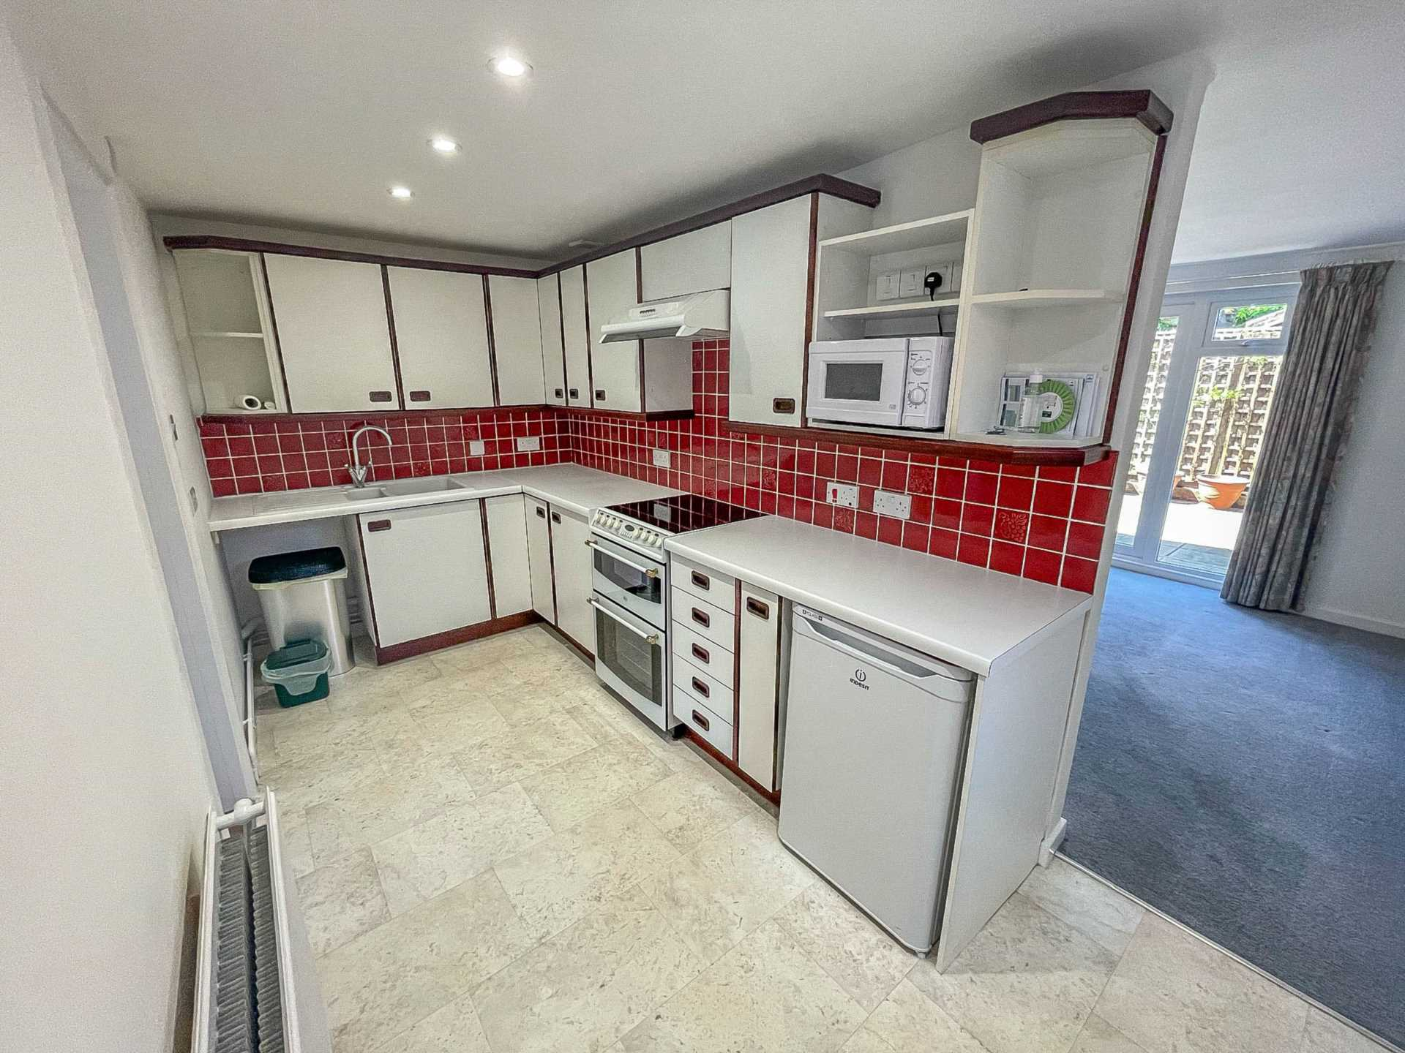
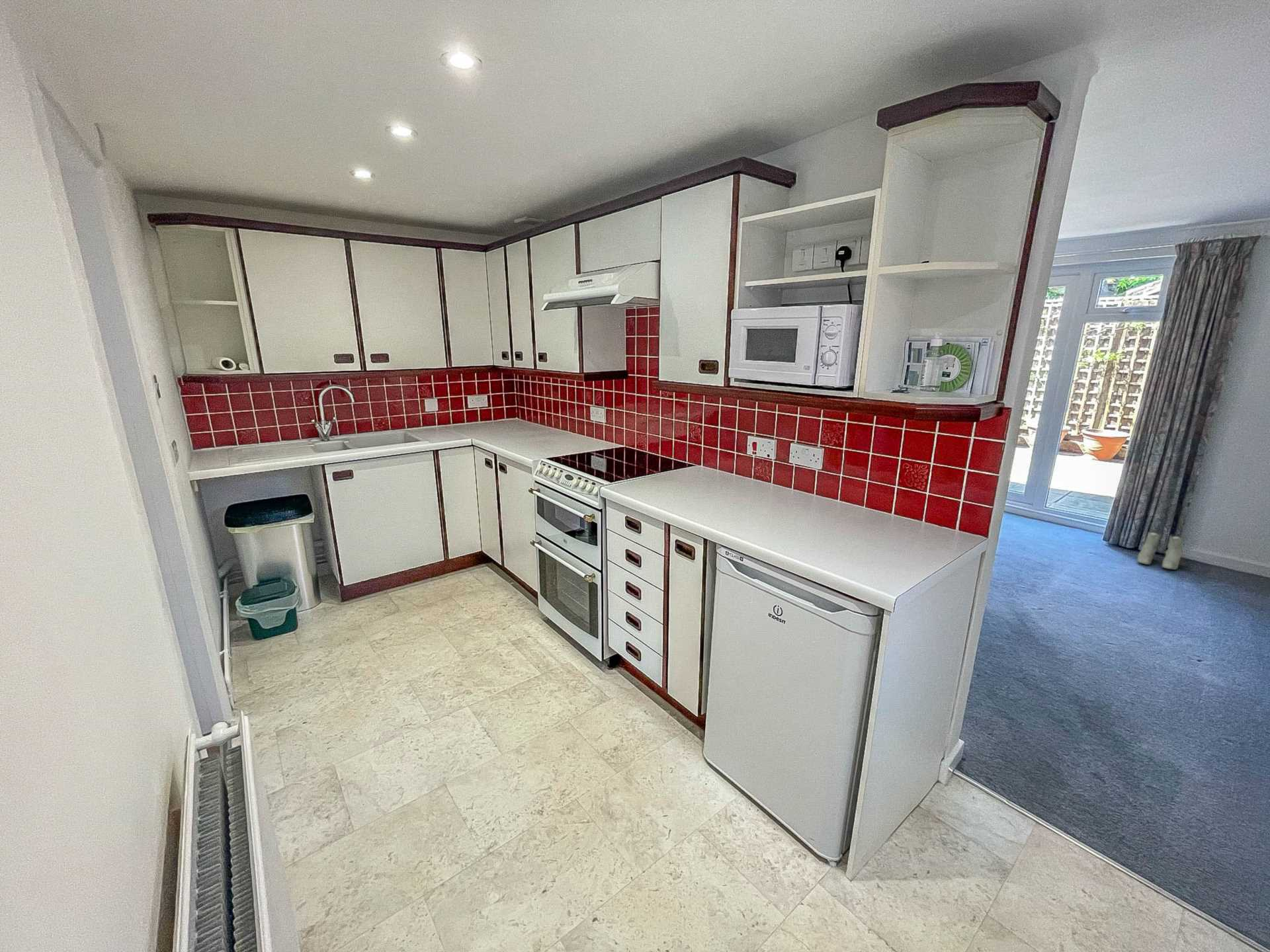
+ boots (1160, 547)
